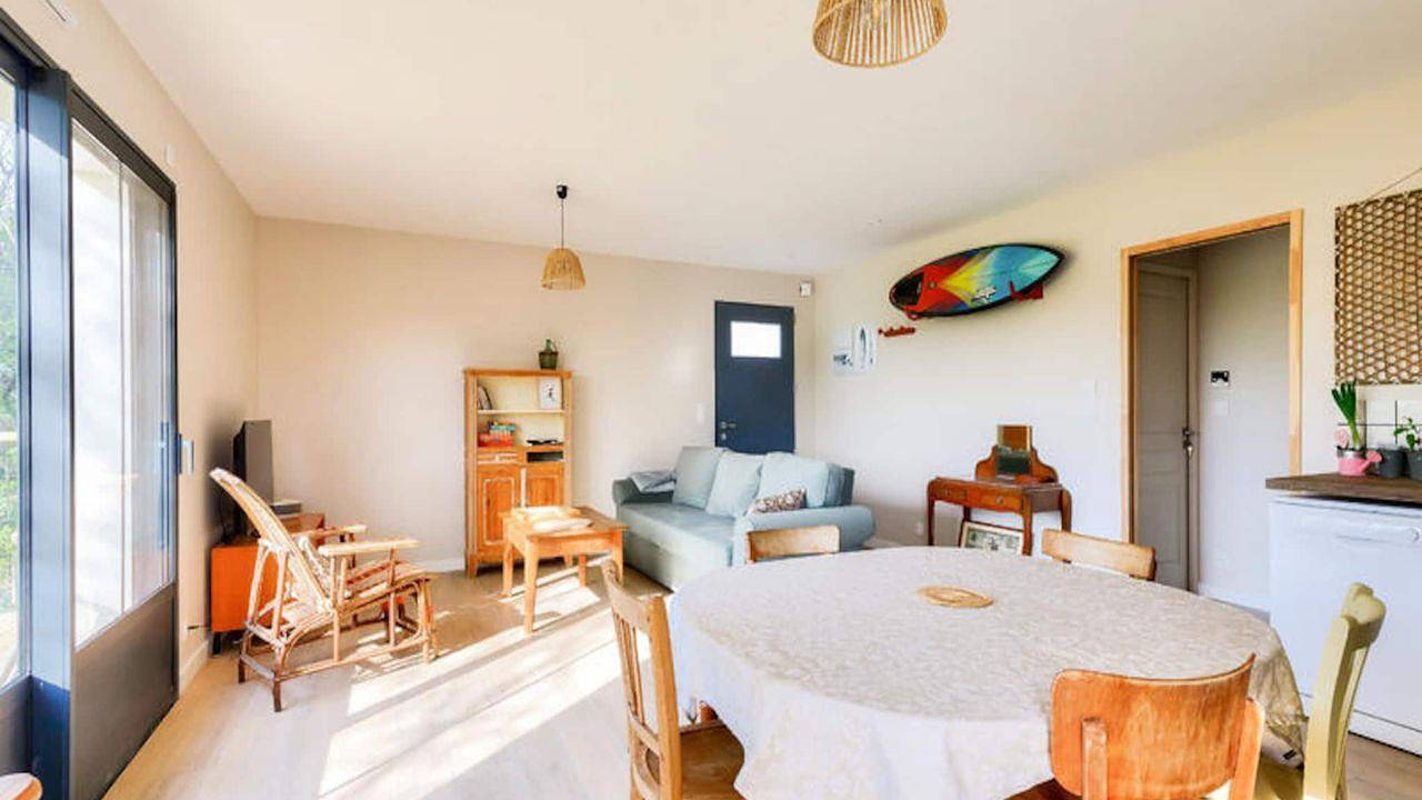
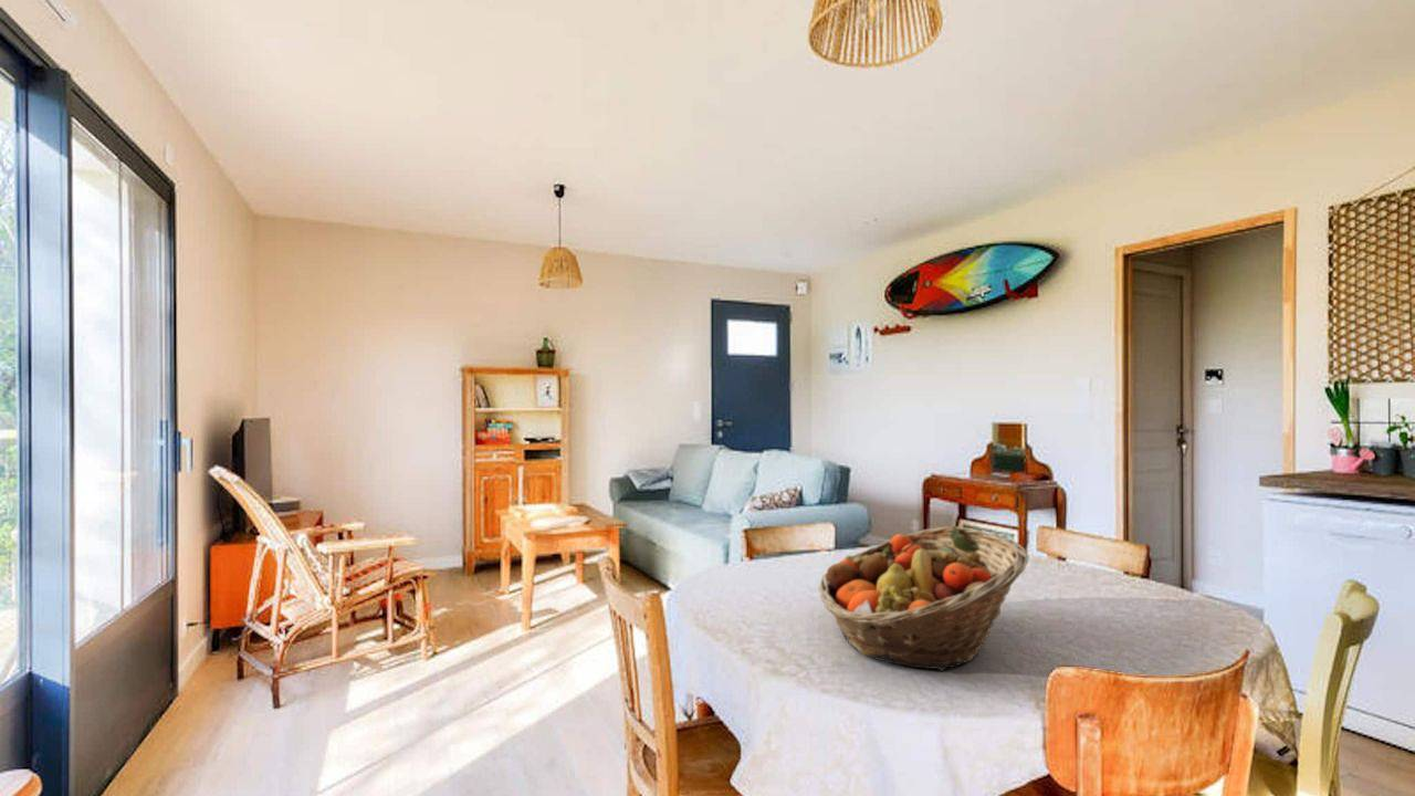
+ fruit basket (916, 587)
